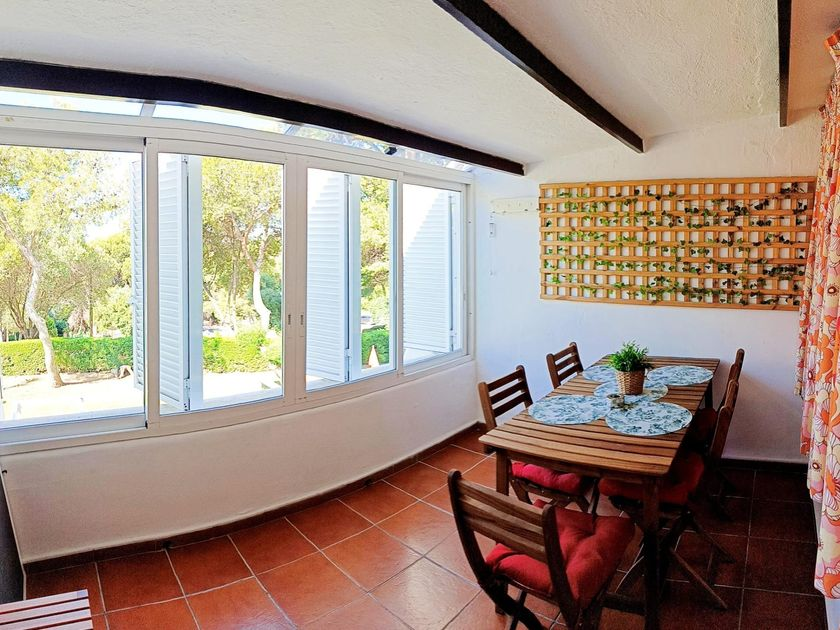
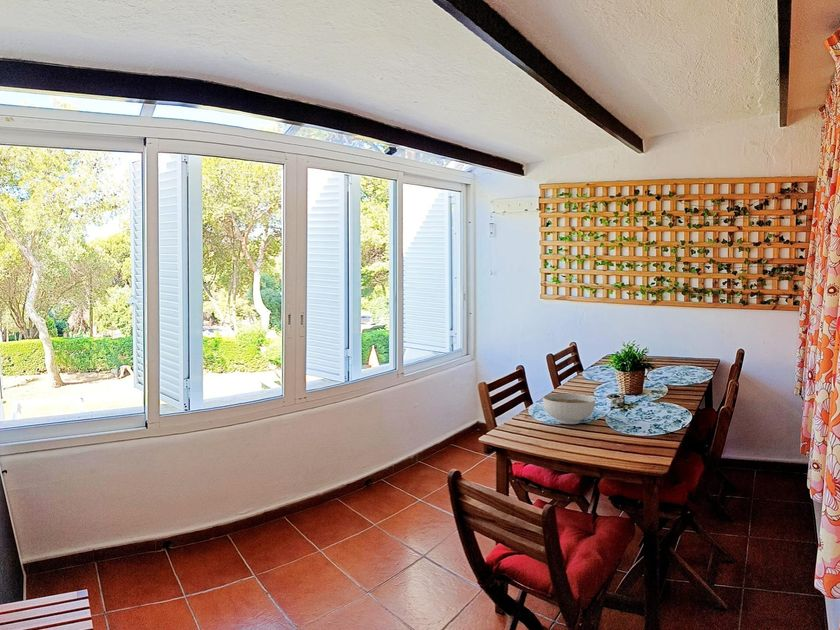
+ bowl (568, 409)
